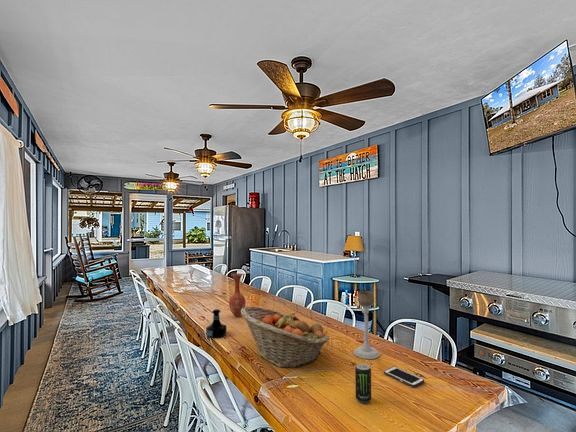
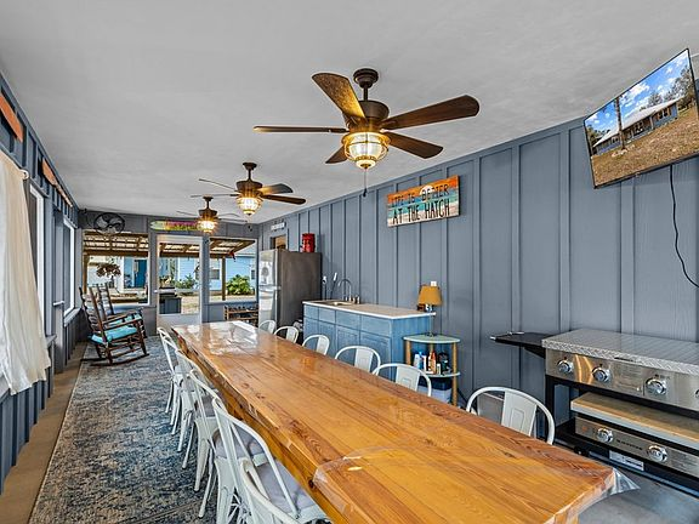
- candle holder (366, 322)
- fruit basket (283, 330)
- cell phone (403, 376)
- vase (237, 295)
- tequila bottle (216, 322)
- beverage can (363, 383)
